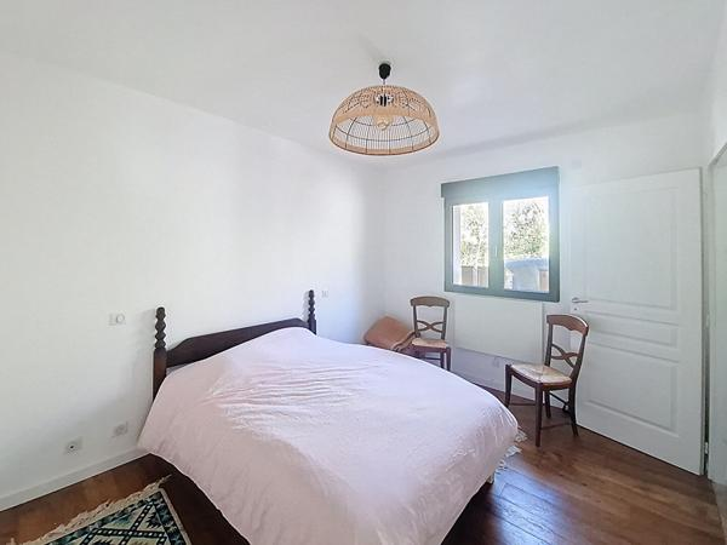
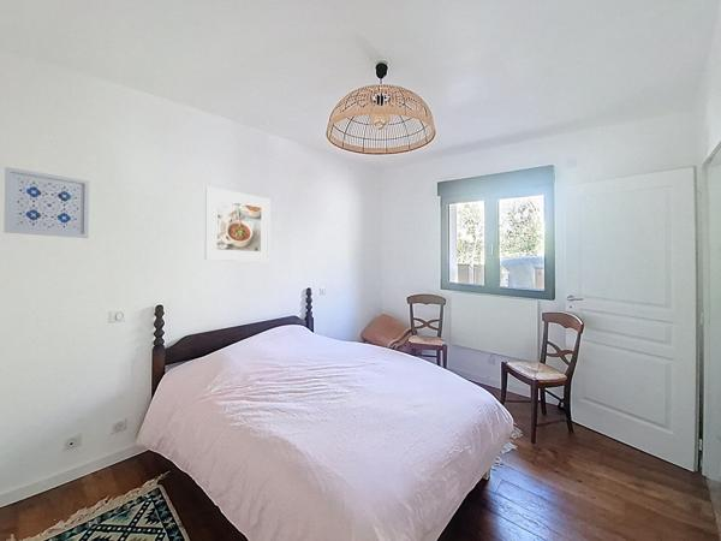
+ wall art (49, 204)
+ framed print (239, 227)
